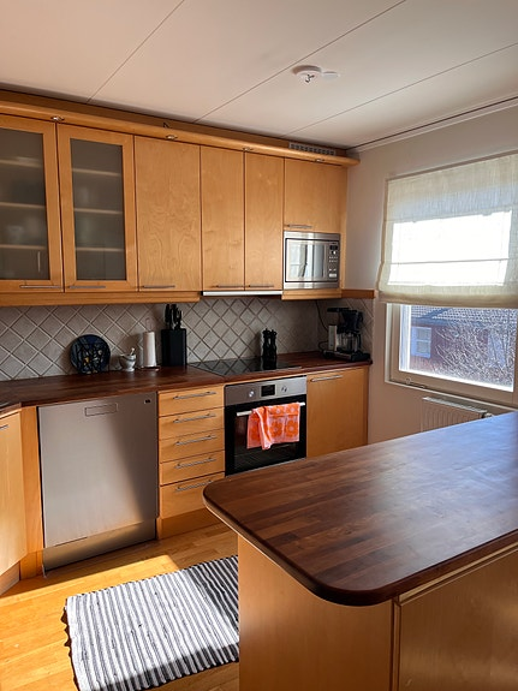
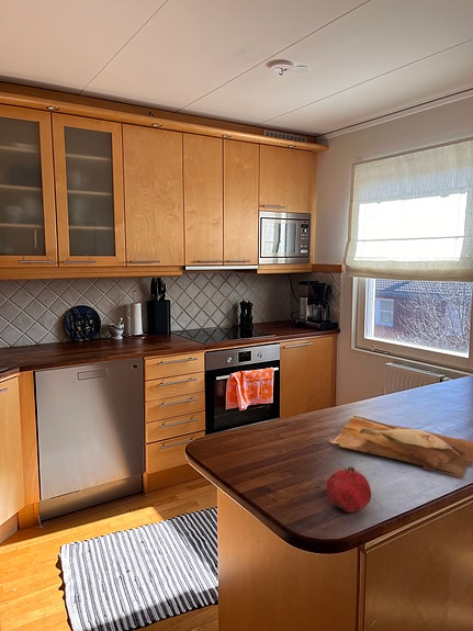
+ cutting board (405, 437)
+ fruit (349, 486)
